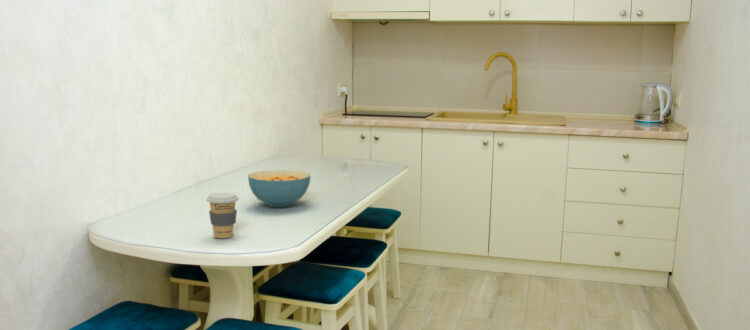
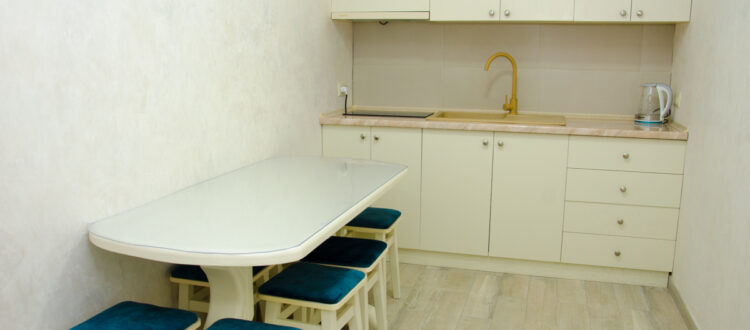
- cereal bowl (279, 190)
- coffee cup (223, 215)
